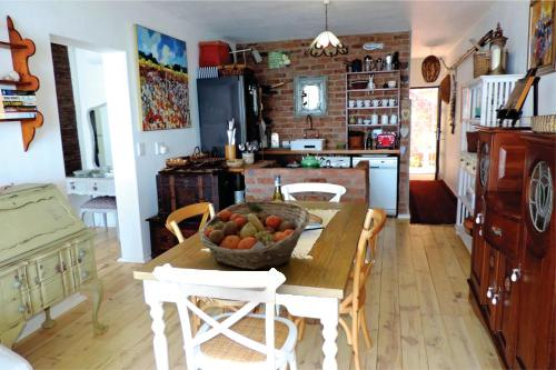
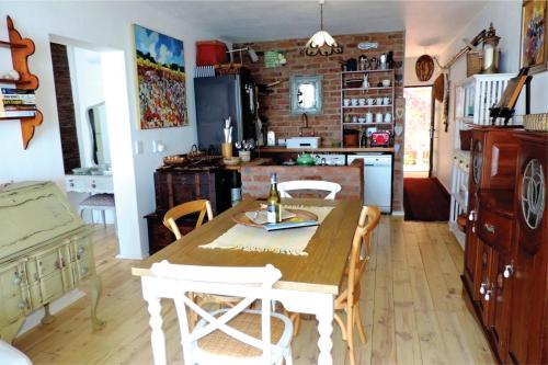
- fruit basket (254, 232)
